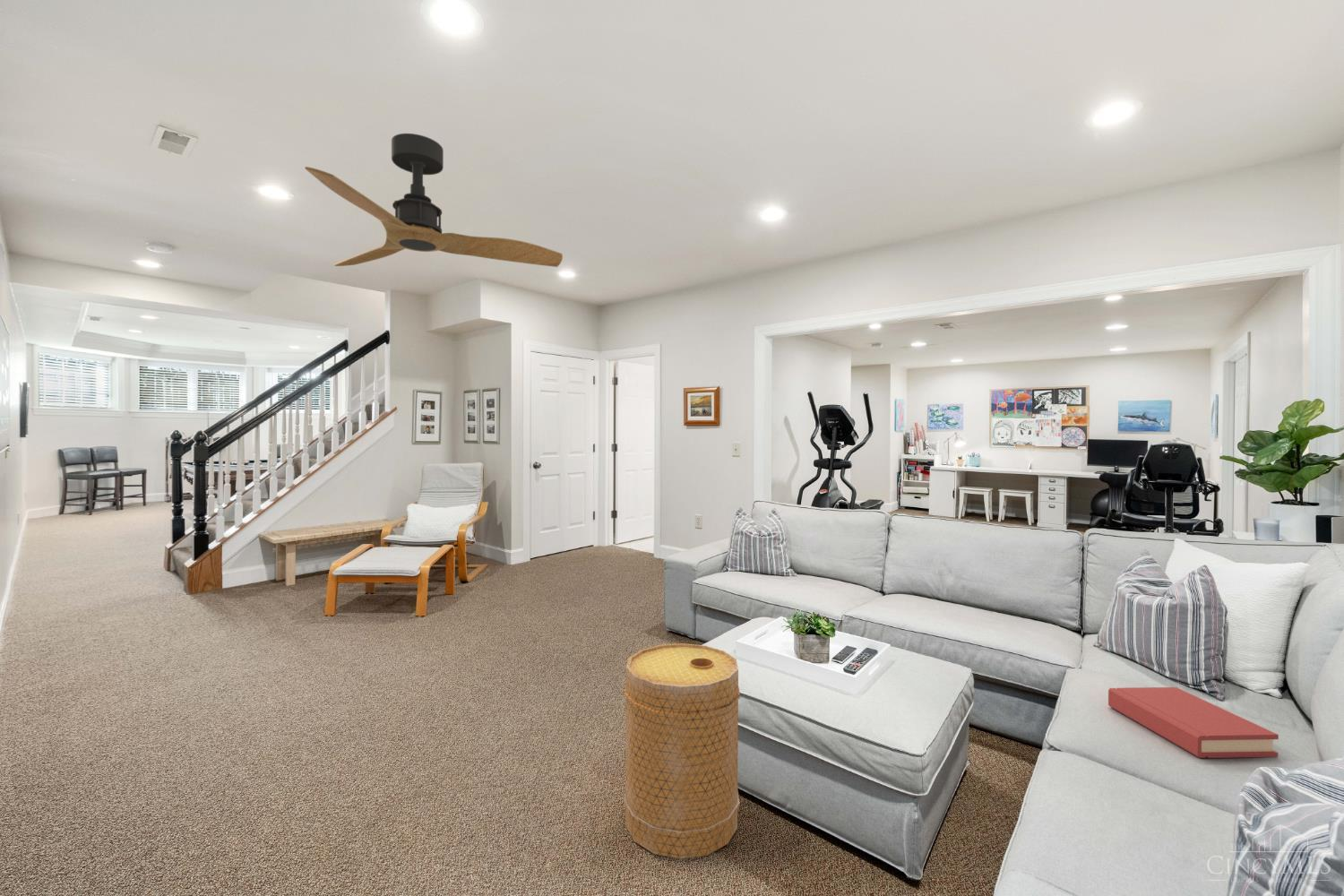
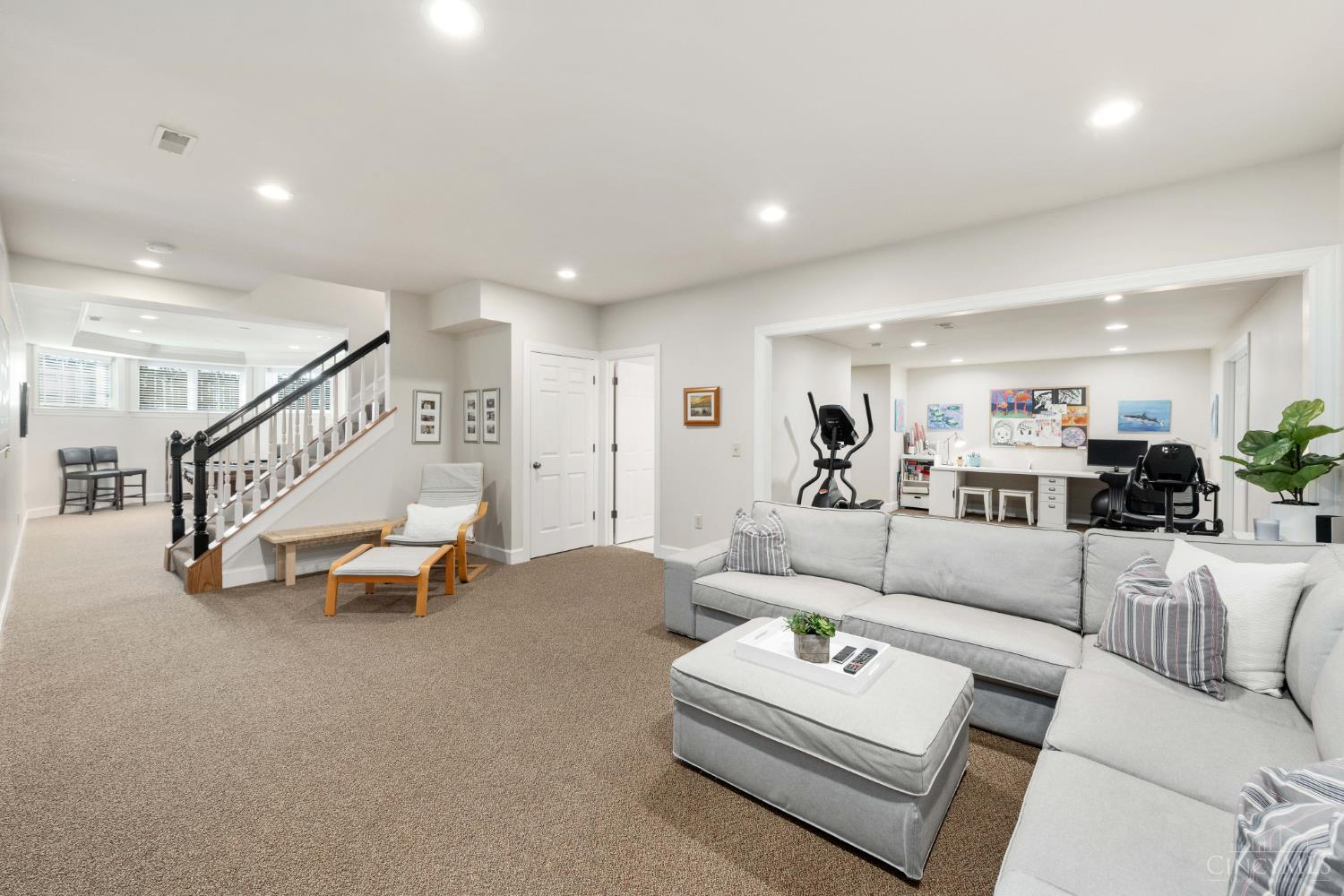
- hardback book (1185, 719)
- basket (681, 740)
- ceiling fan (439, 208)
